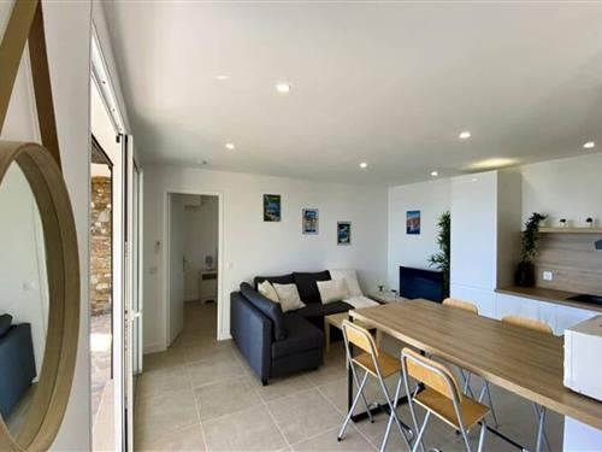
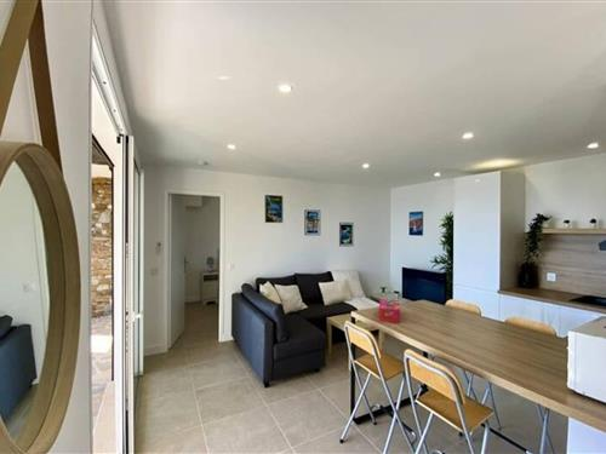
+ tissue box (389, 310)
